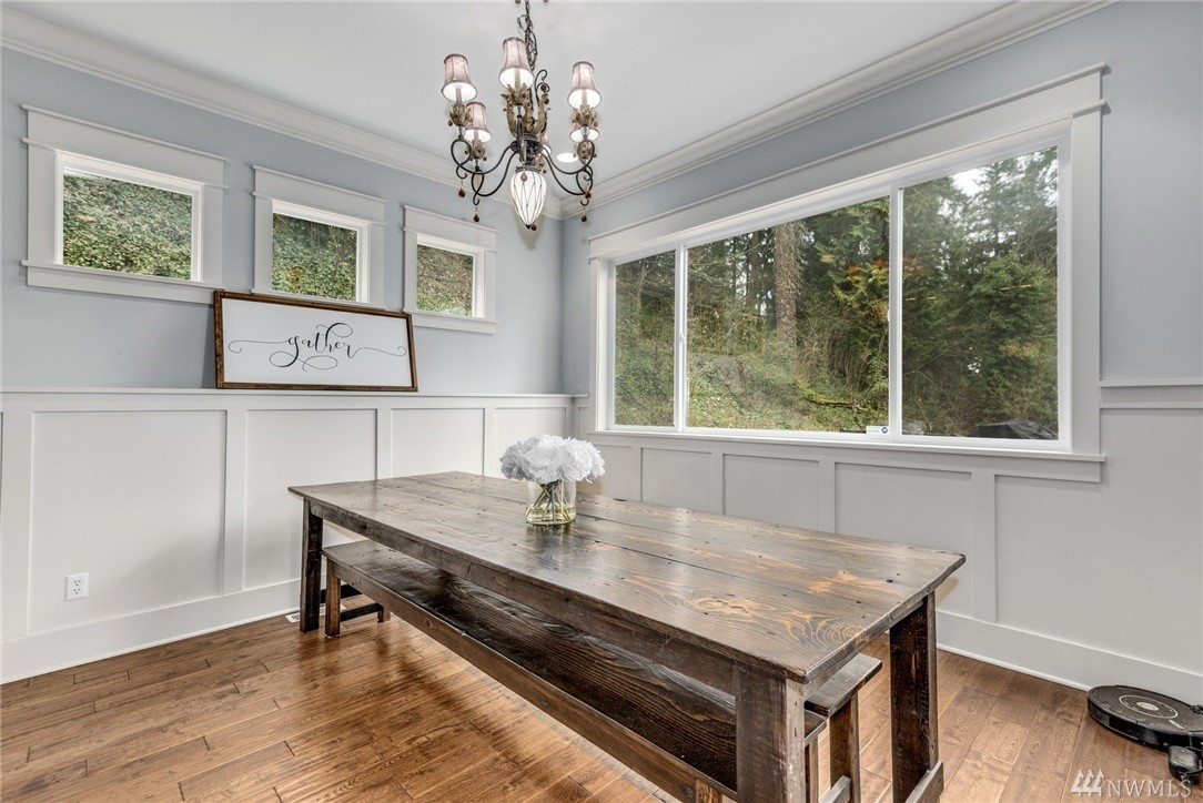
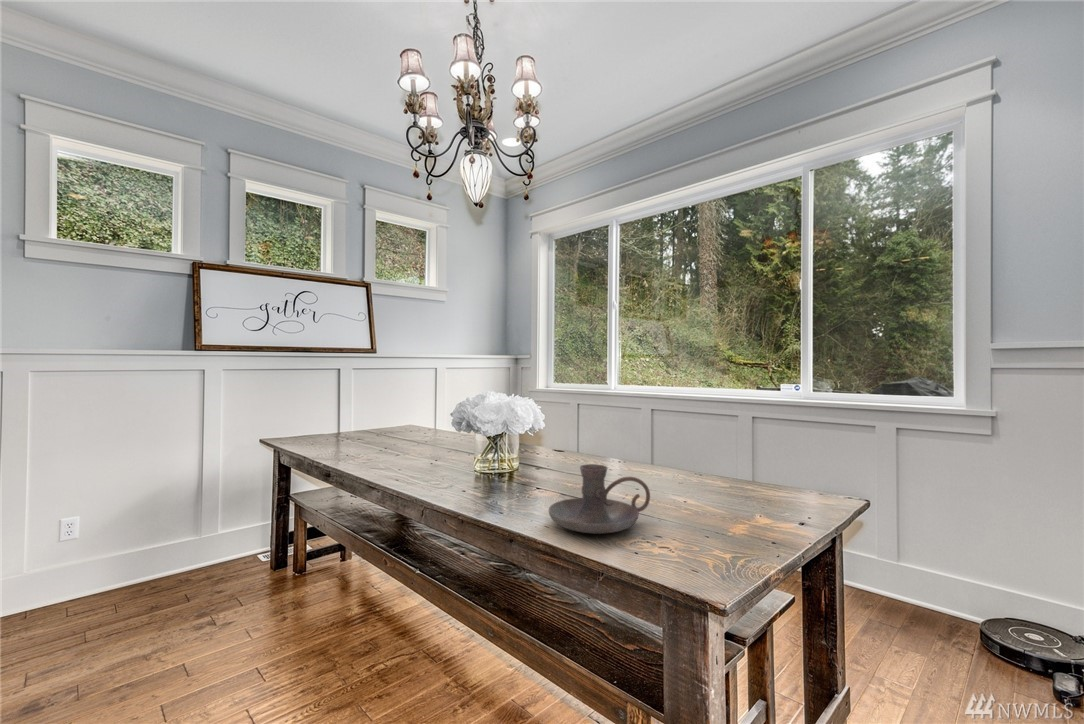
+ candle holder (602, 495)
